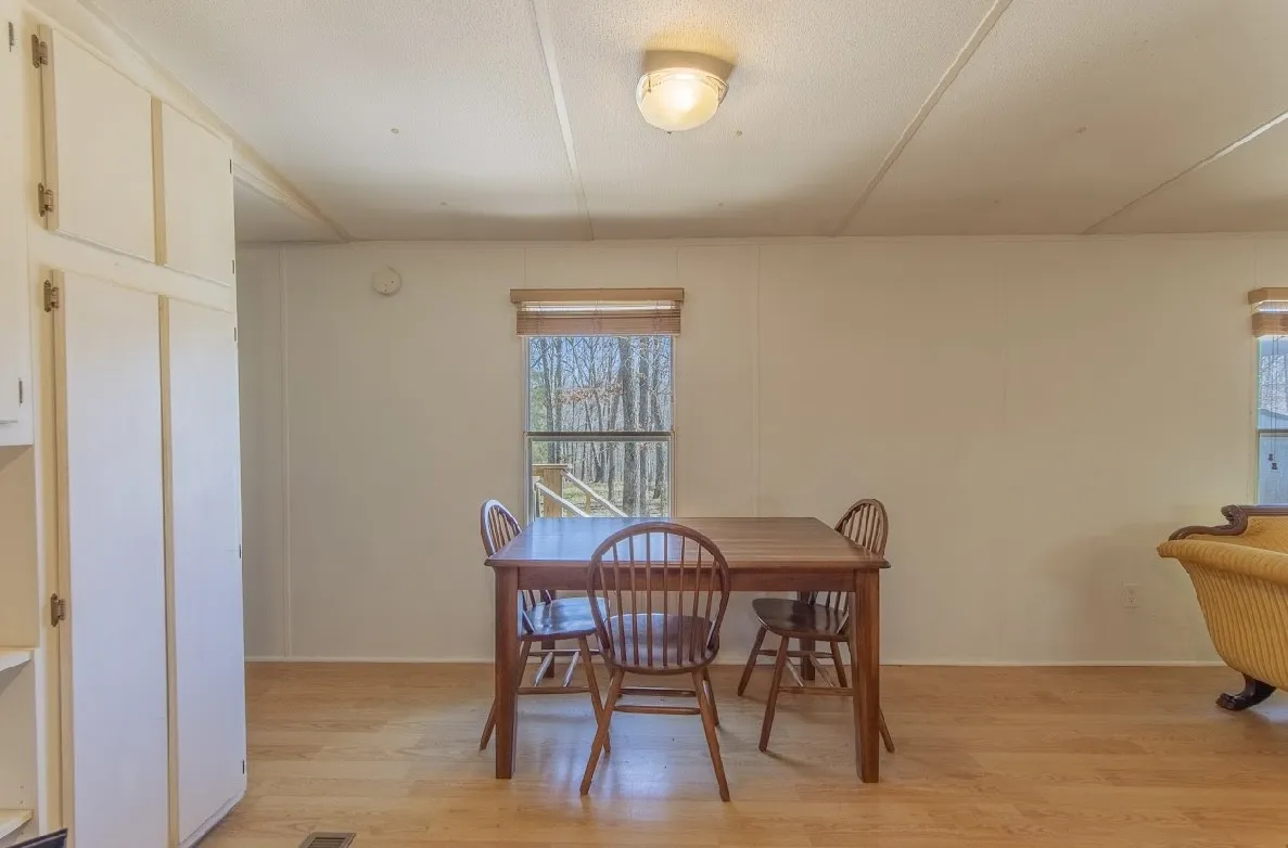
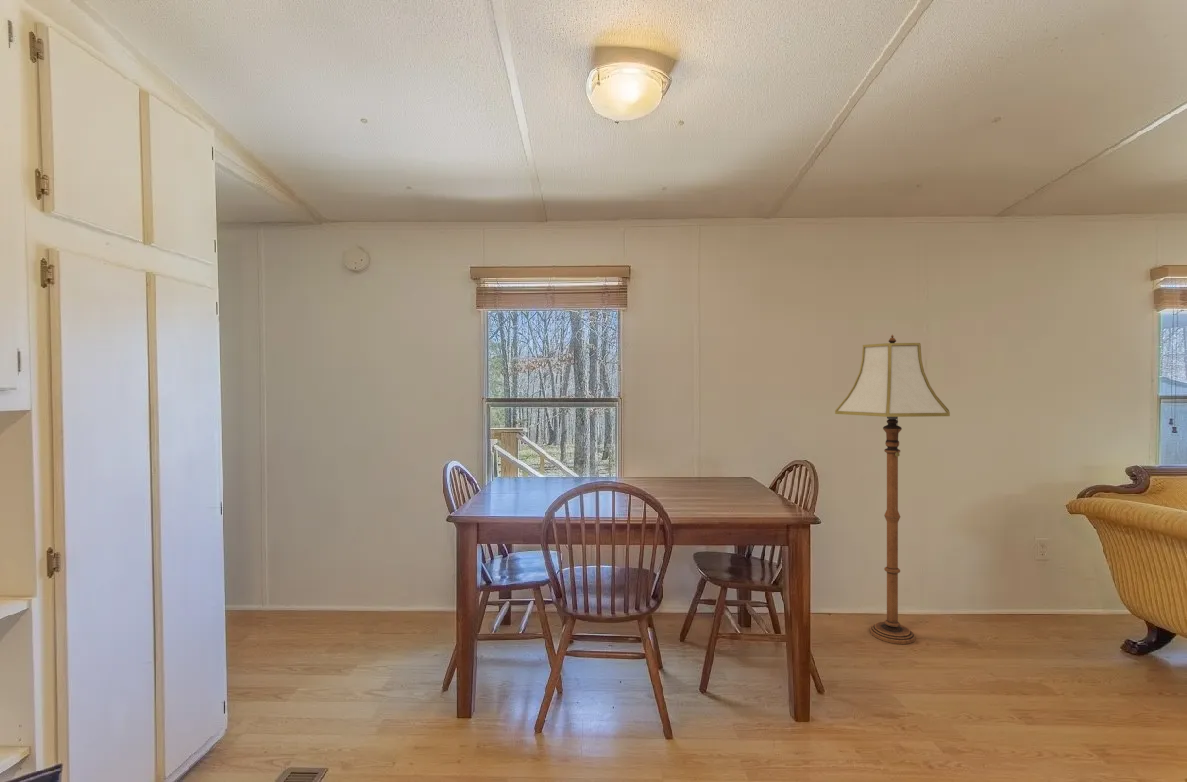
+ floor lamp (891, 485)
